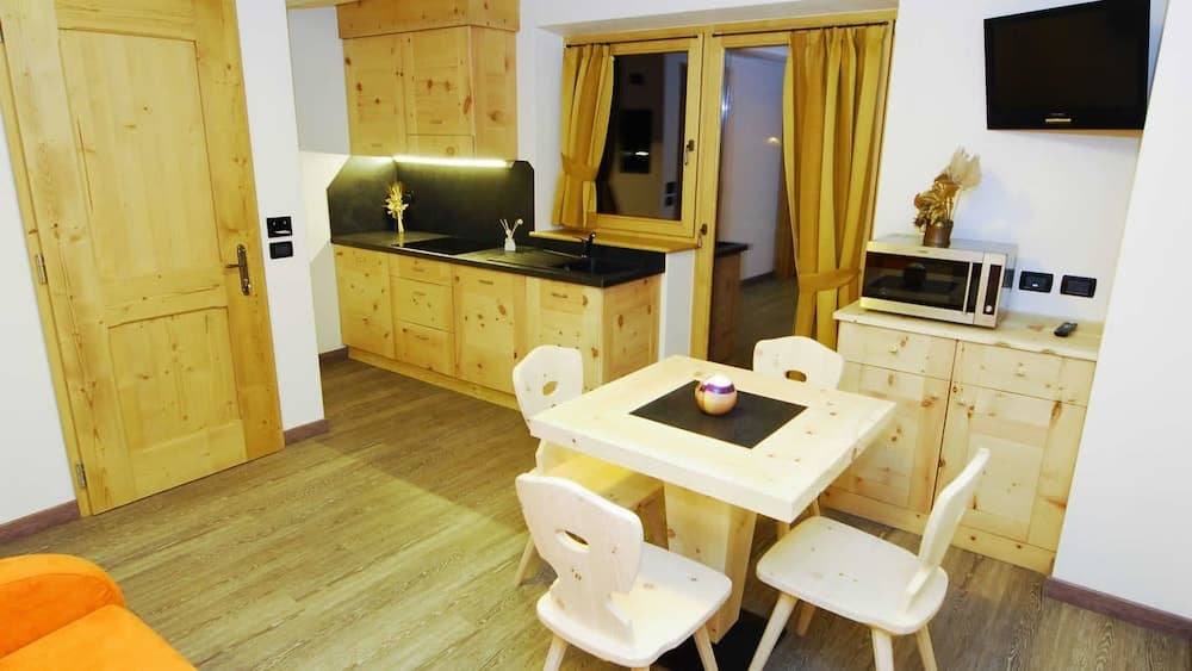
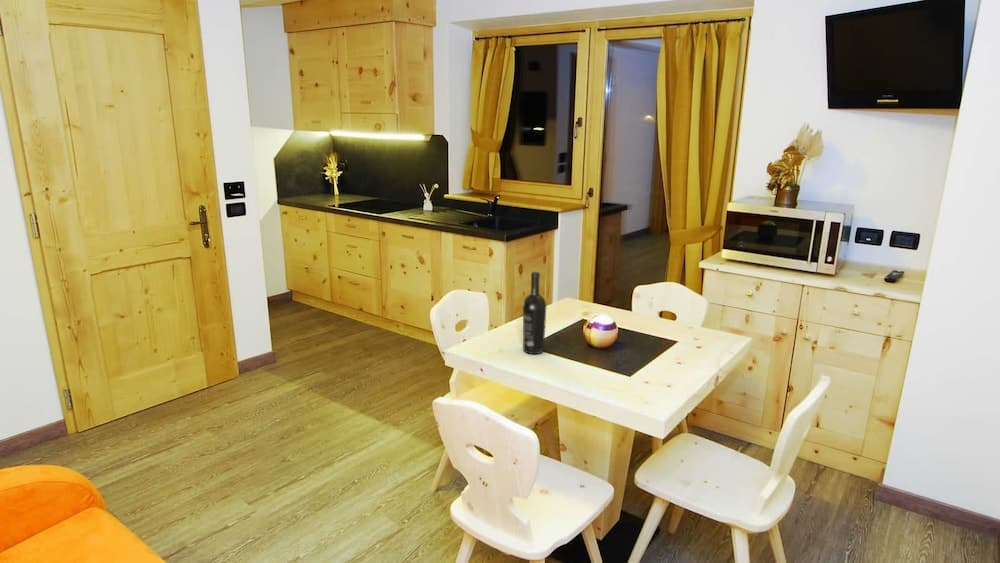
+ wine bottle (534, 312)
